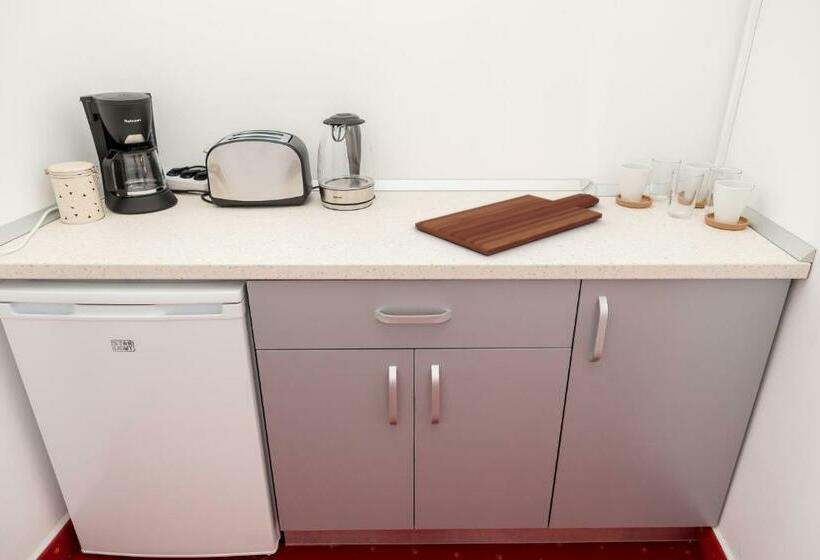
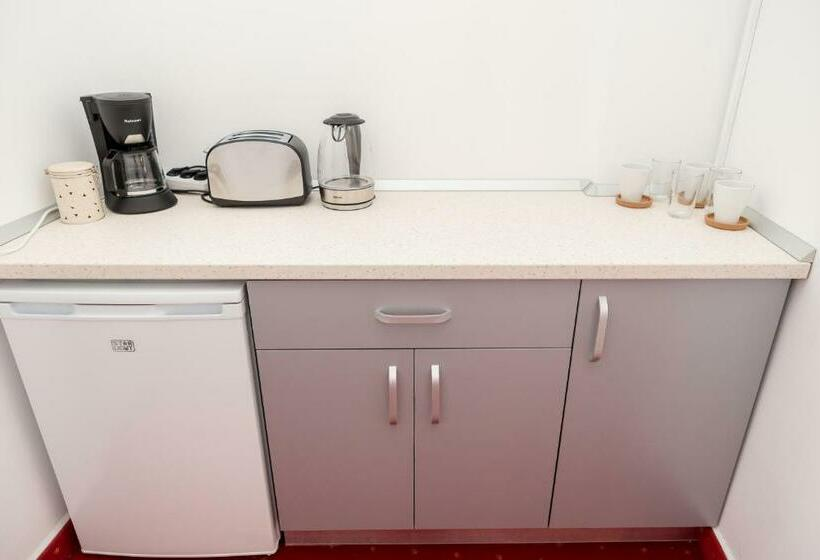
- cutting board (514, 219)
